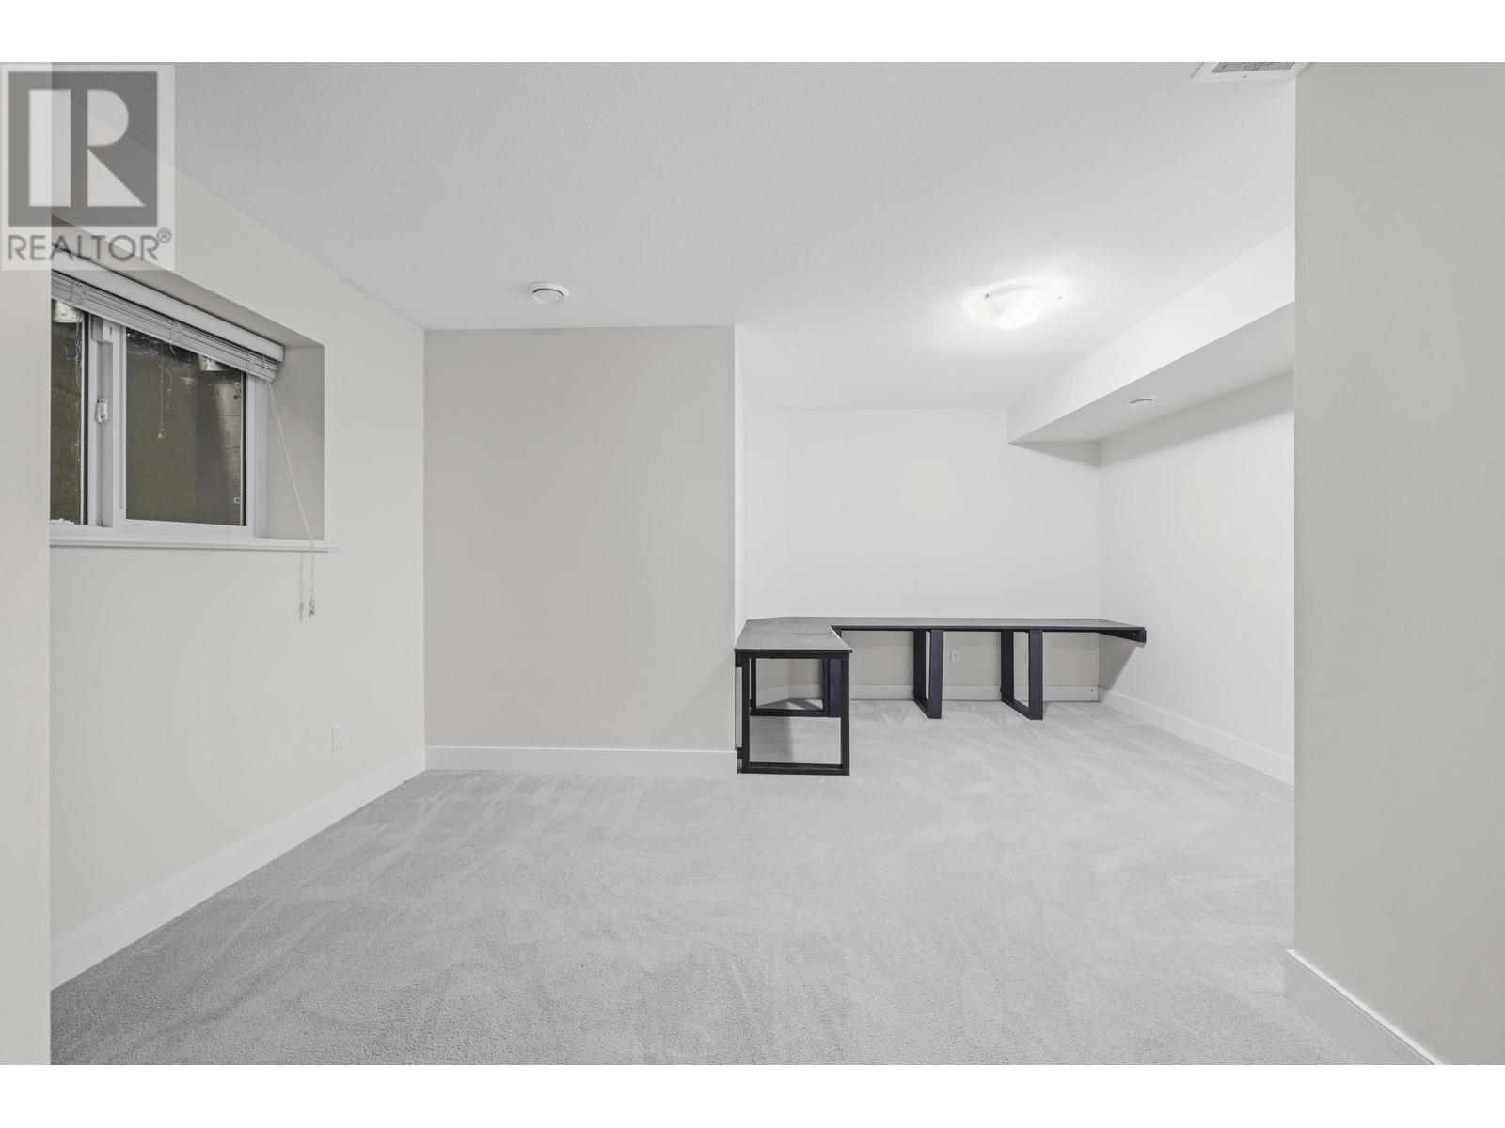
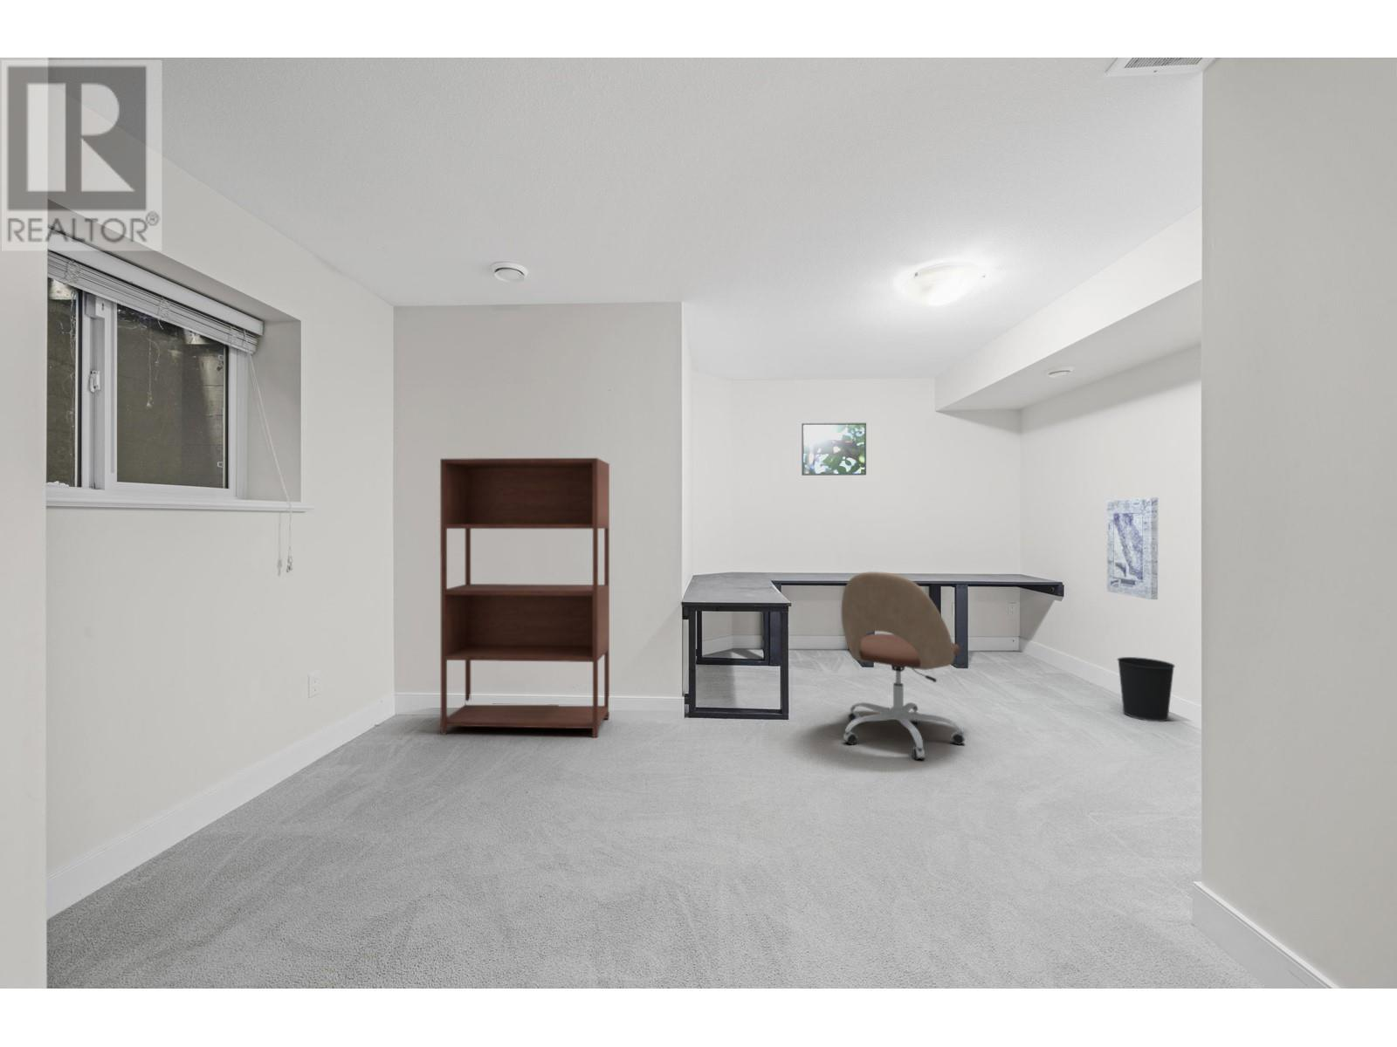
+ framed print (834, 449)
+ wastebasket (1145, 688)
+ wall art (1131, 547)
+ bookshelf (528, 593)
+ office chair (898, 652)
